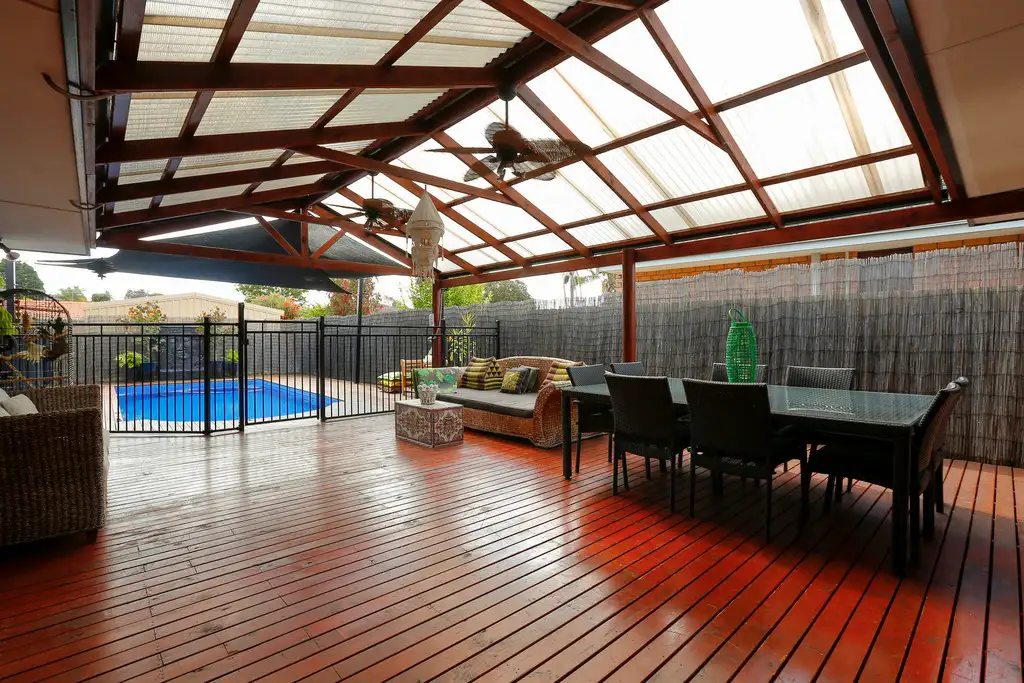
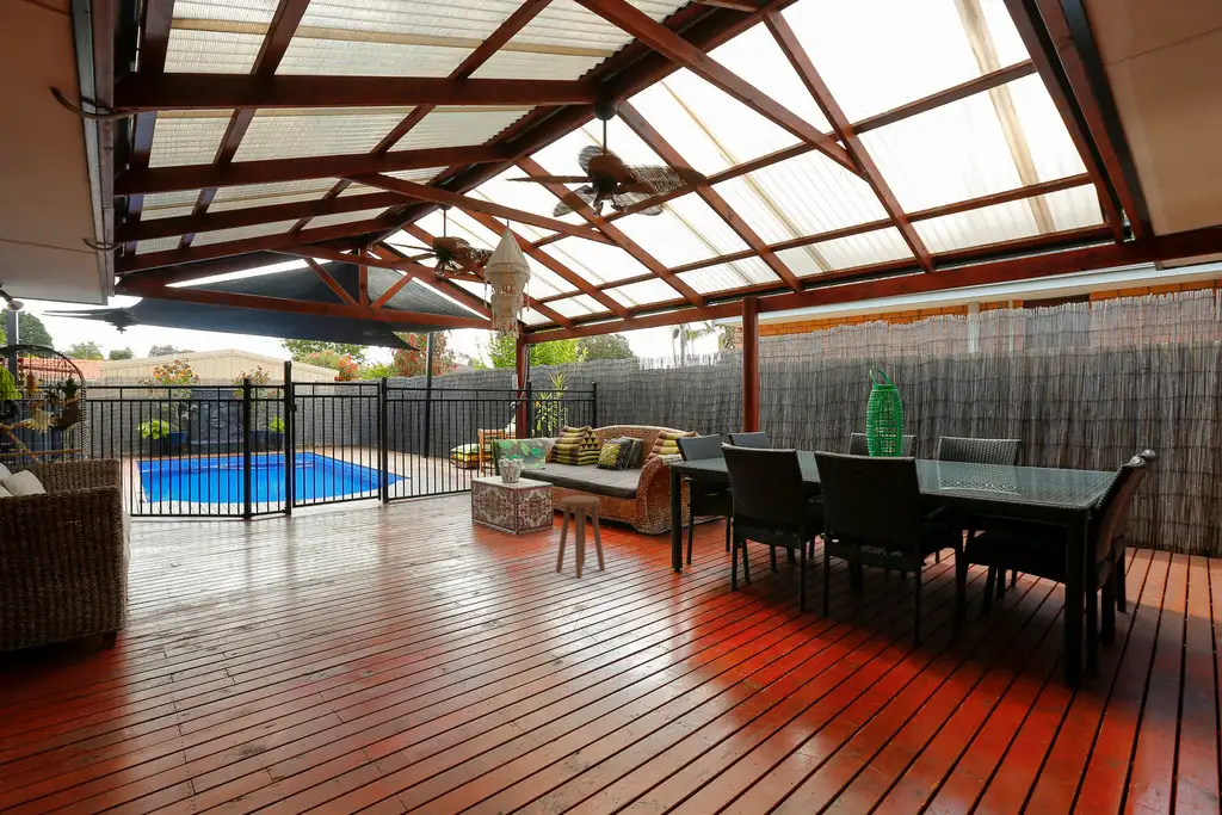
+ stool (580, 535)
